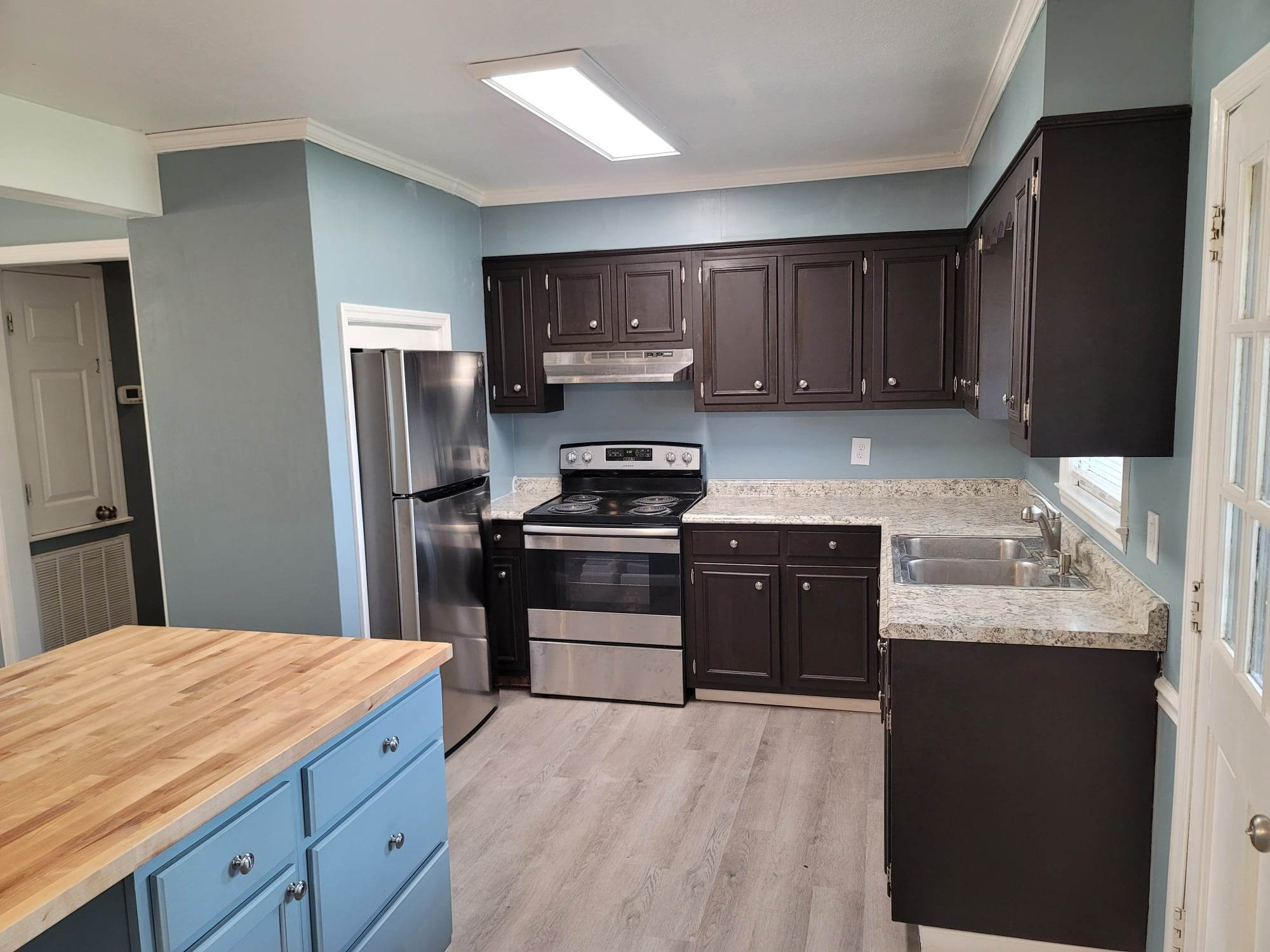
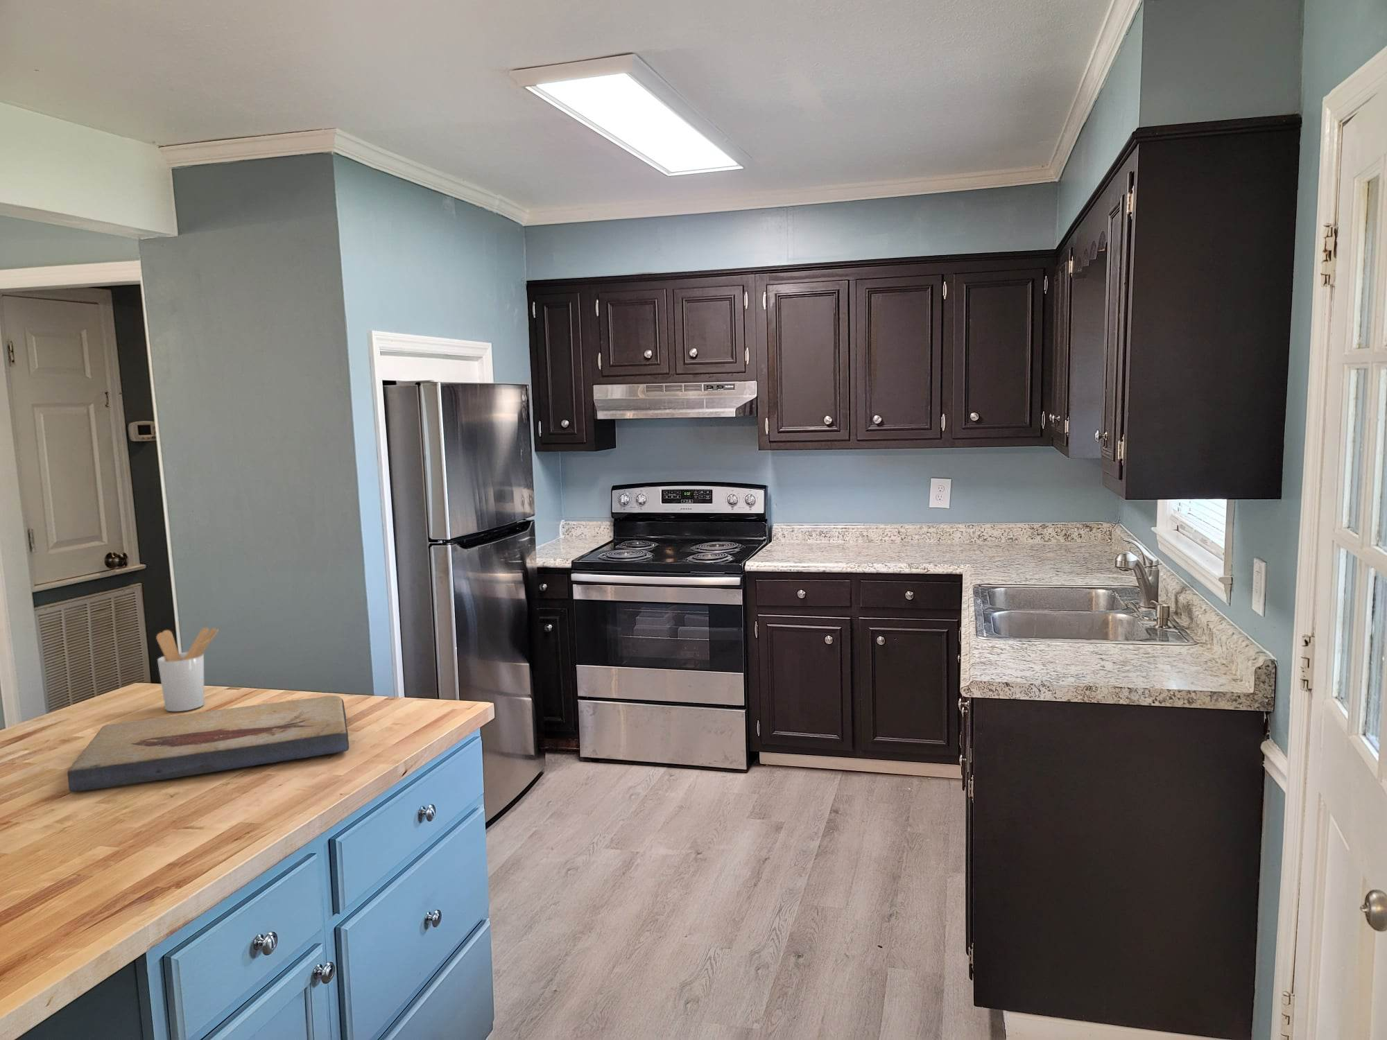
+ utensil holder (191, 666)
+ fish fossil (222, 737)
